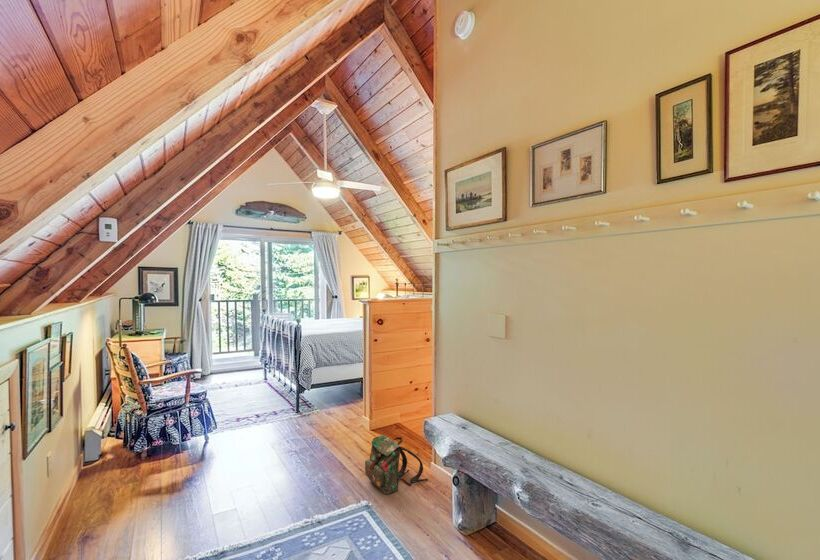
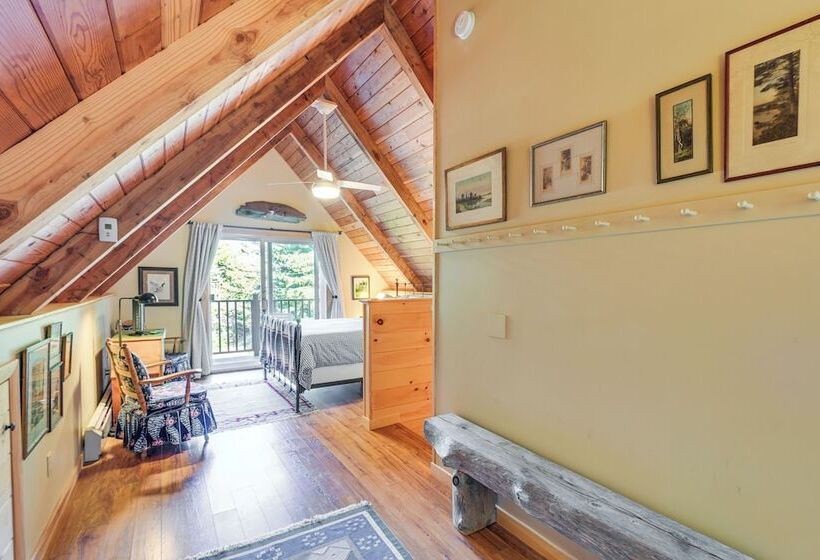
- backpack (396, 460)
